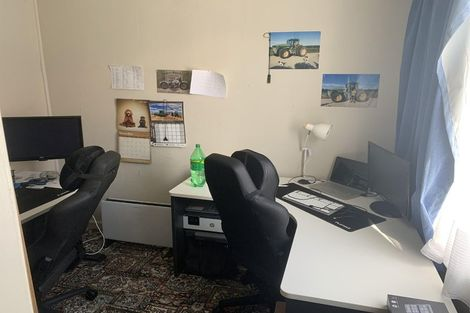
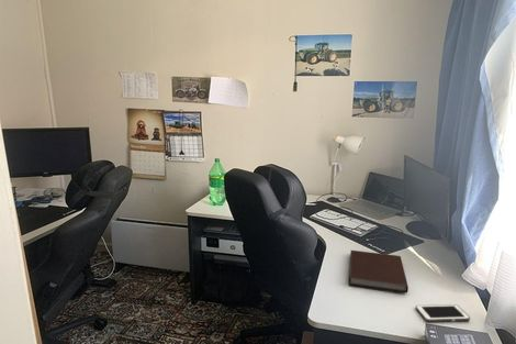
+ notebook (375, 269)
+ cell phone (441, 312)
